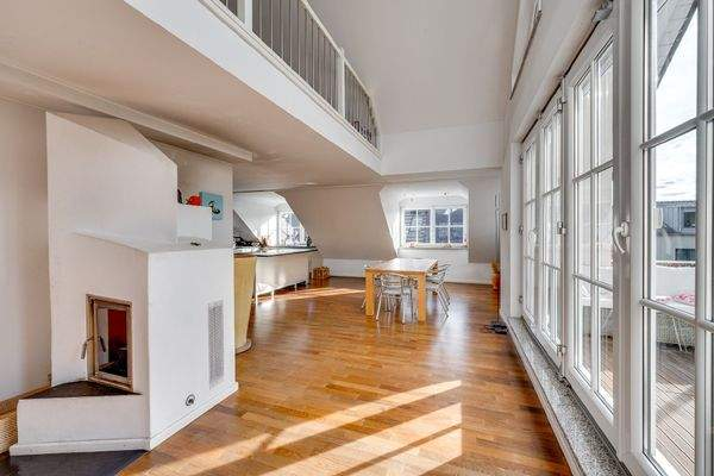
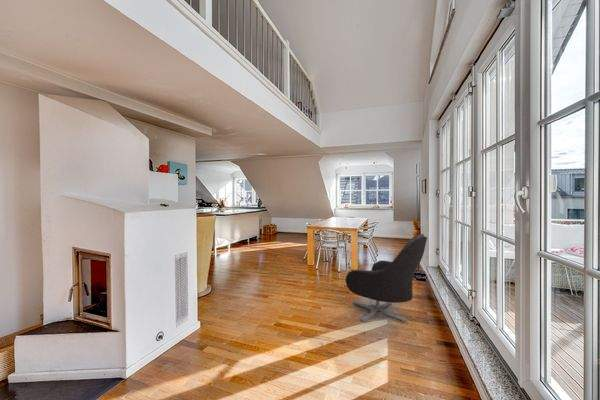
+ armchair (381, 271)
